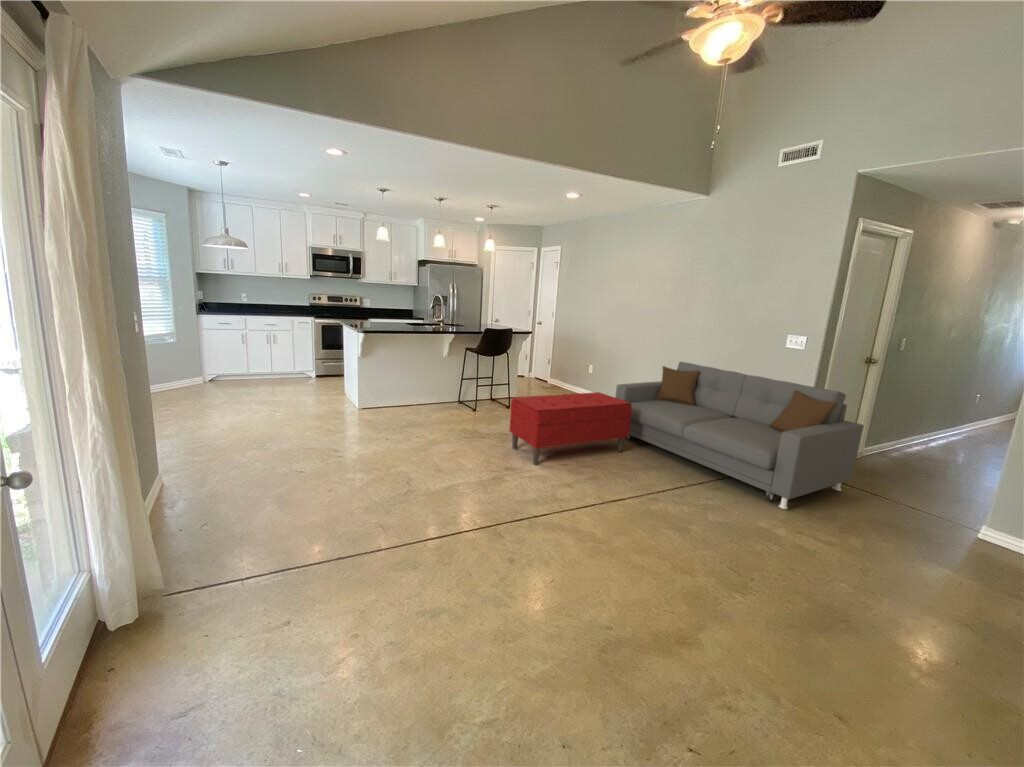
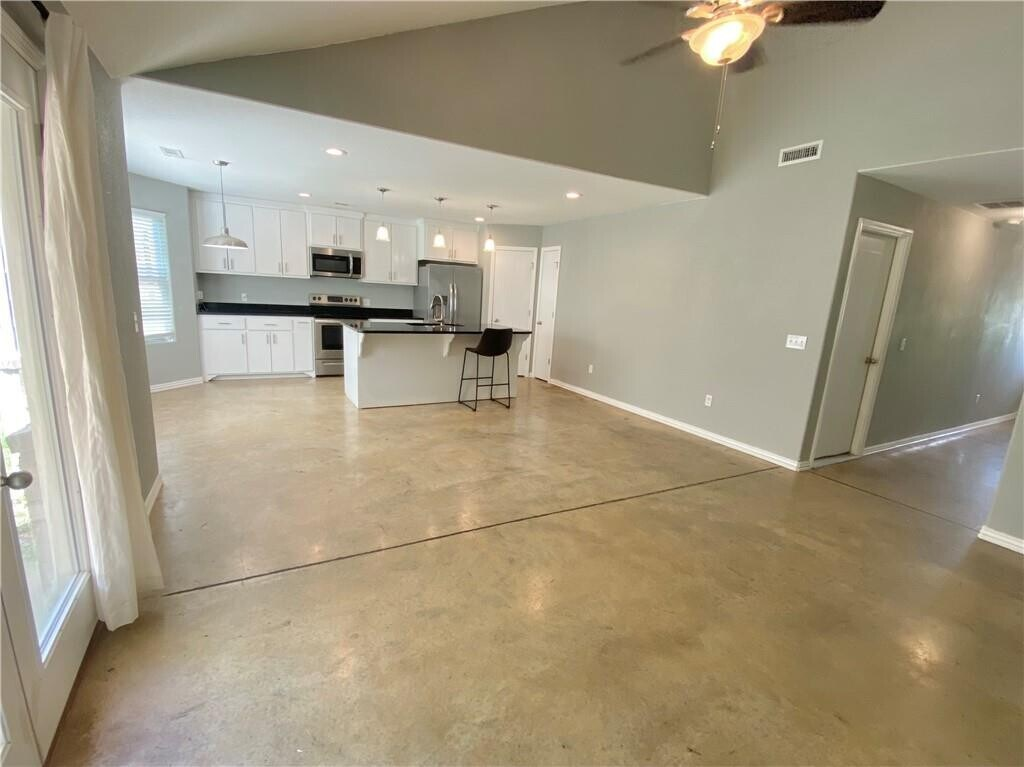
- bench (570, 425)
- loveseat (718, 418)
